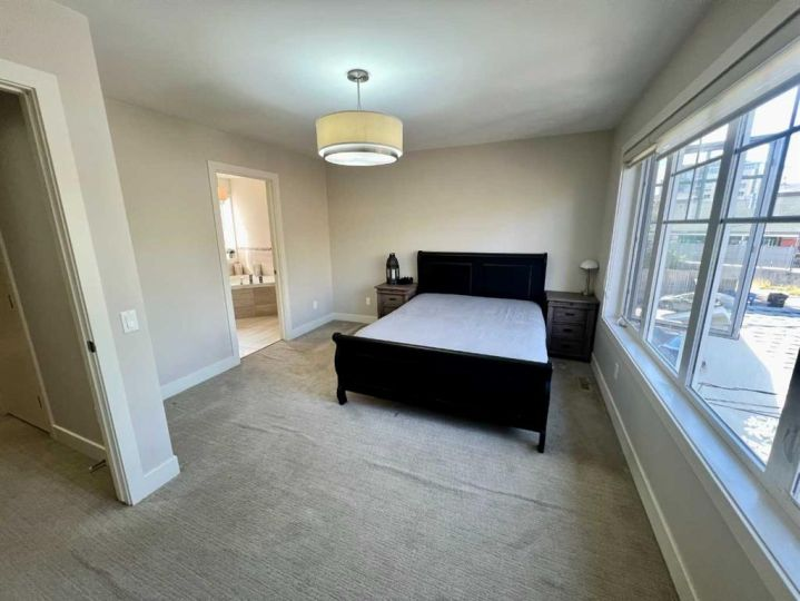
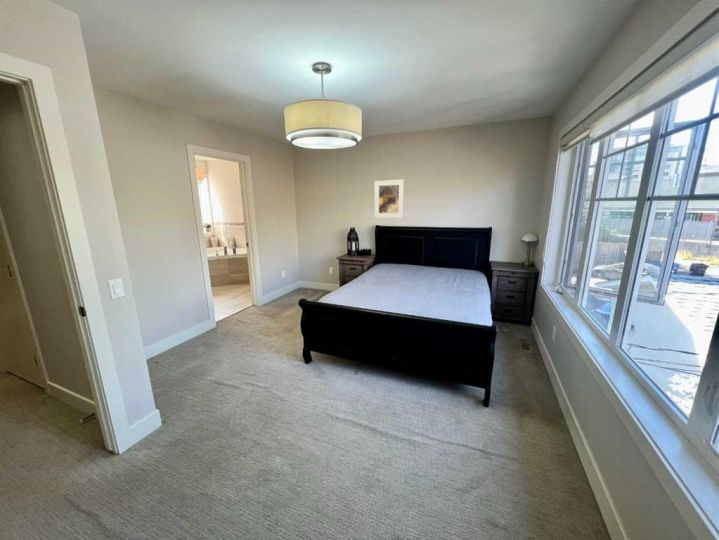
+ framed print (388, 199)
